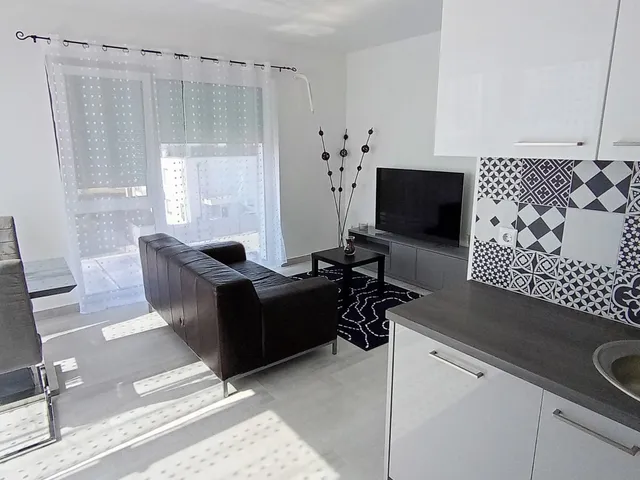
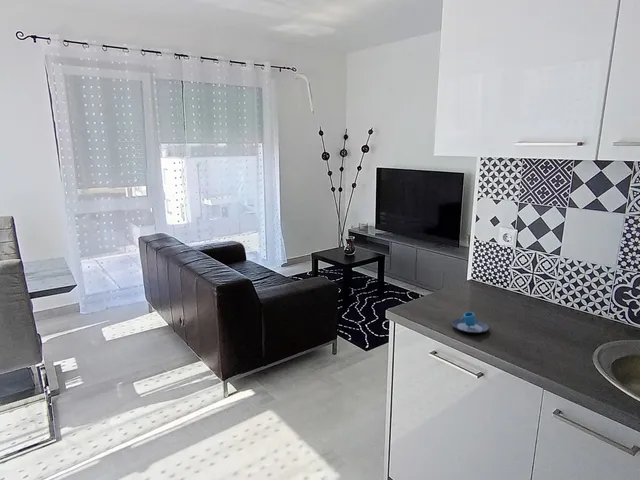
+ mug (470, 320)
